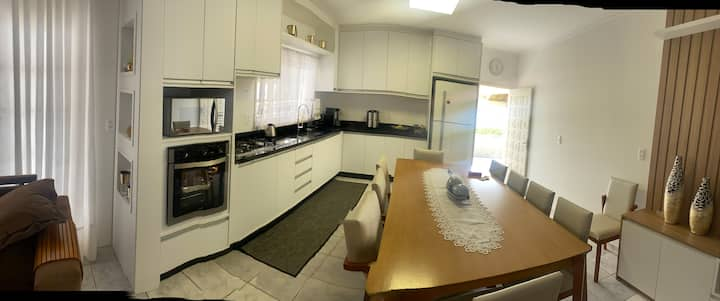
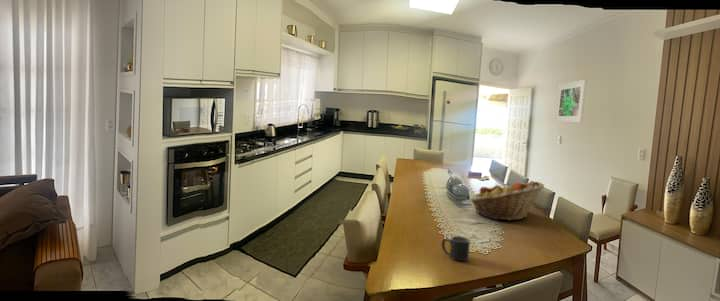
+ fruit basket (506, 197)
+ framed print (569, 102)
+ mug (455, 247)
